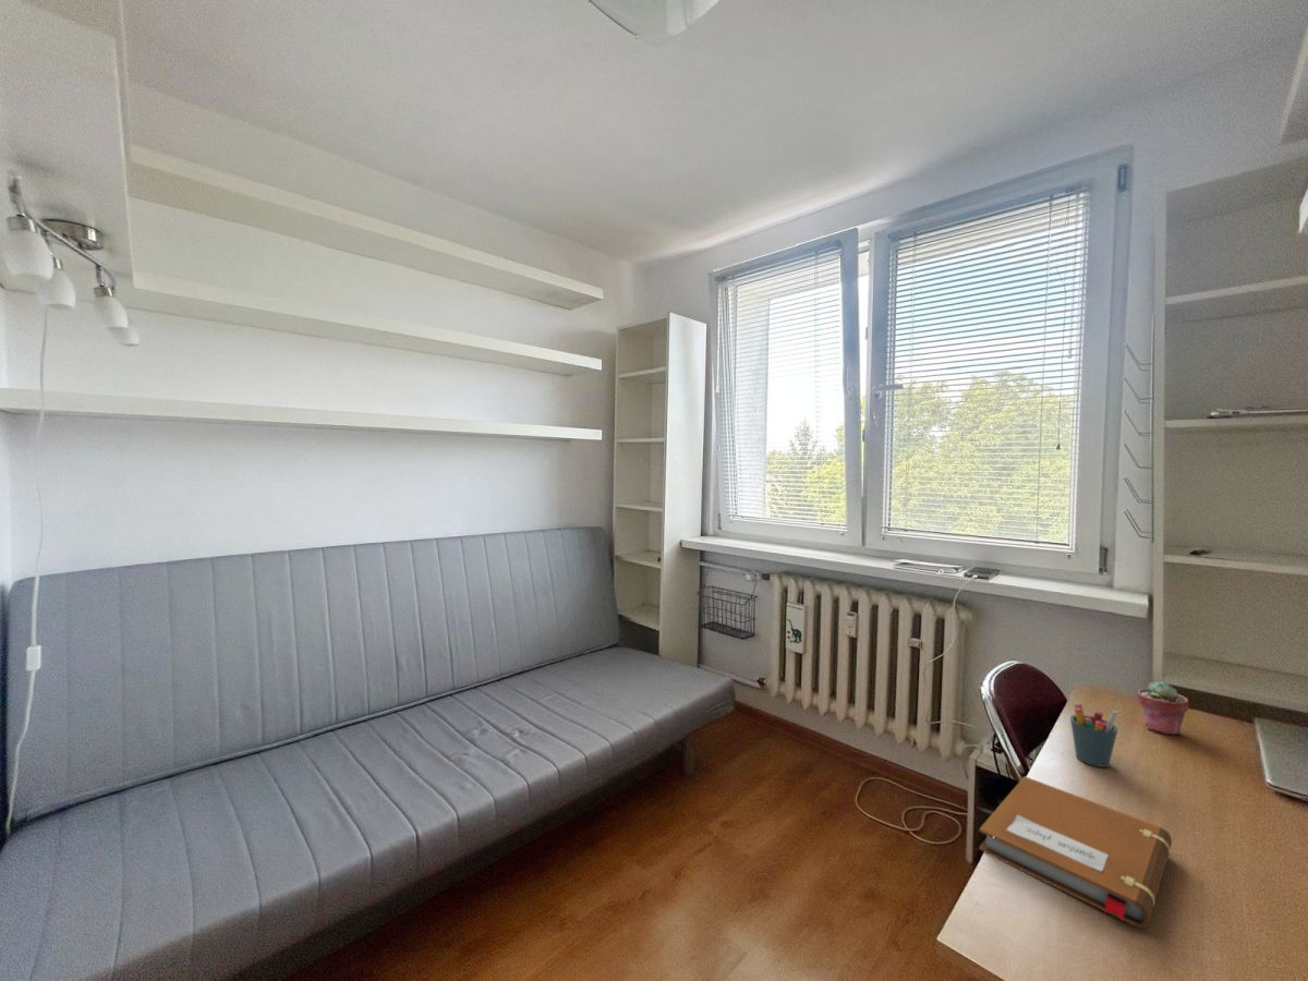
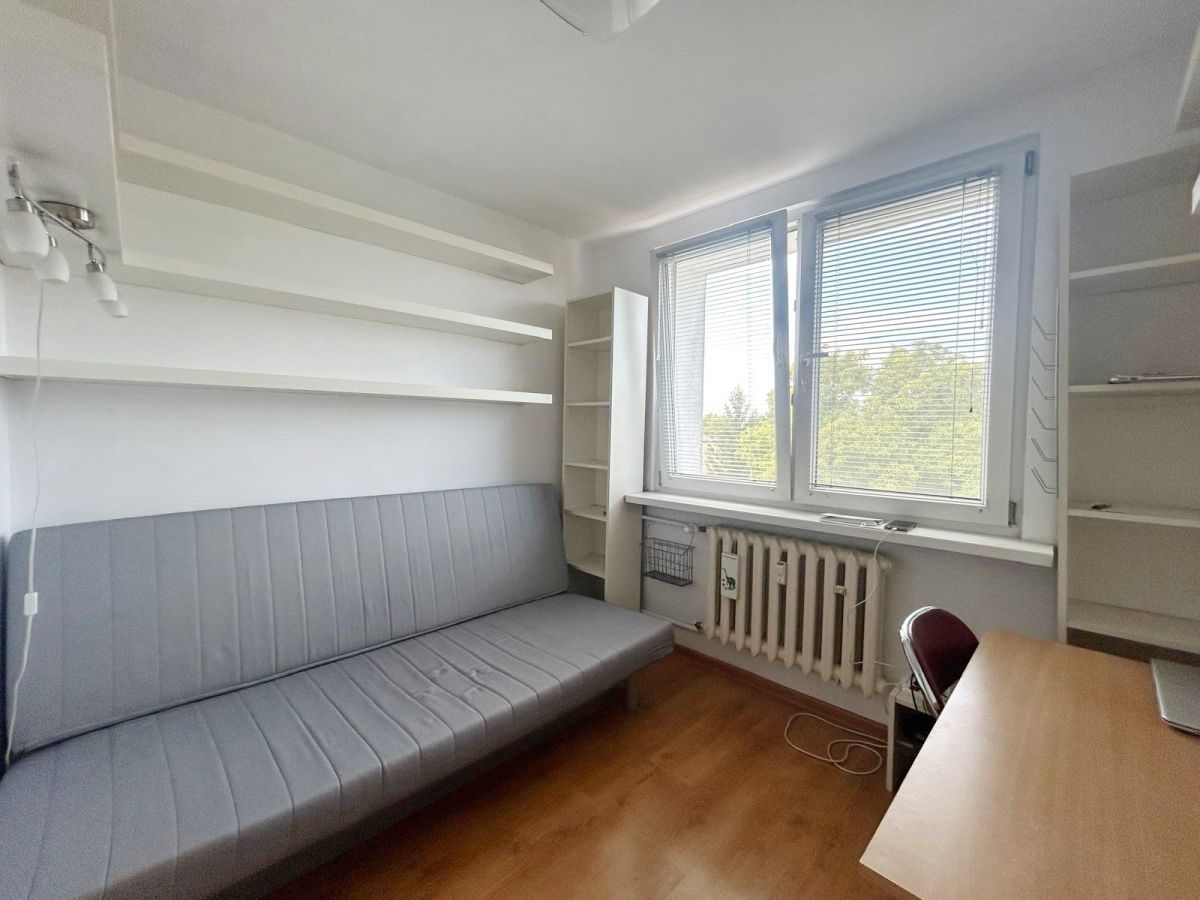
- notebook (1074, 841)
- potted succulent (1162, 705)
- pen holder (1092, 731)
